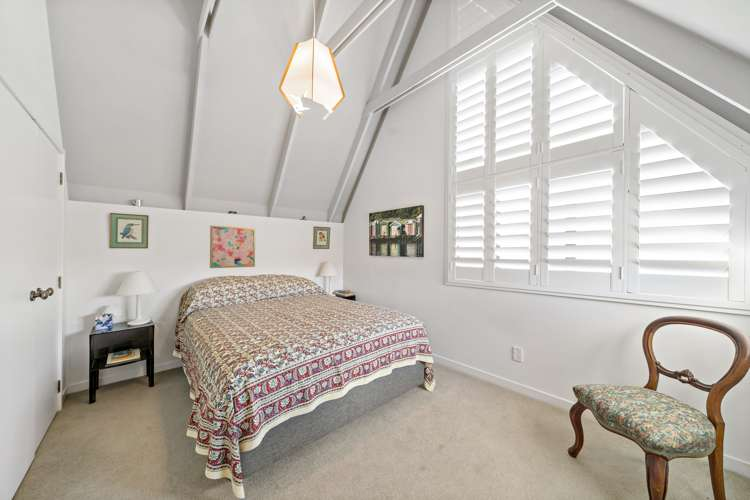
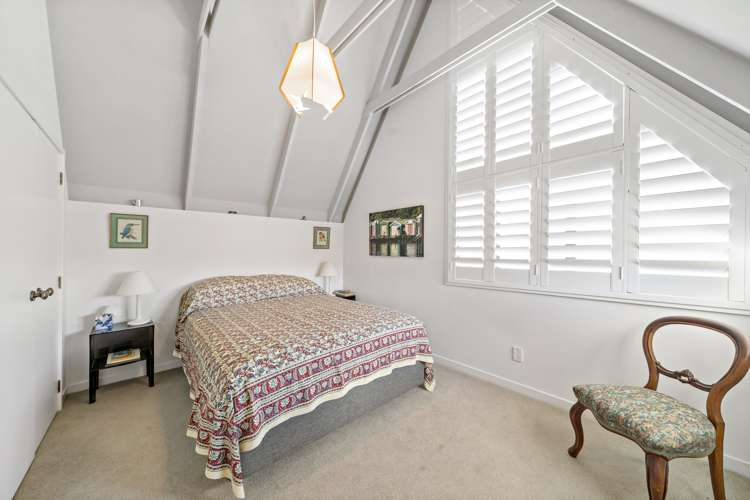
- wall art (233, 247)
